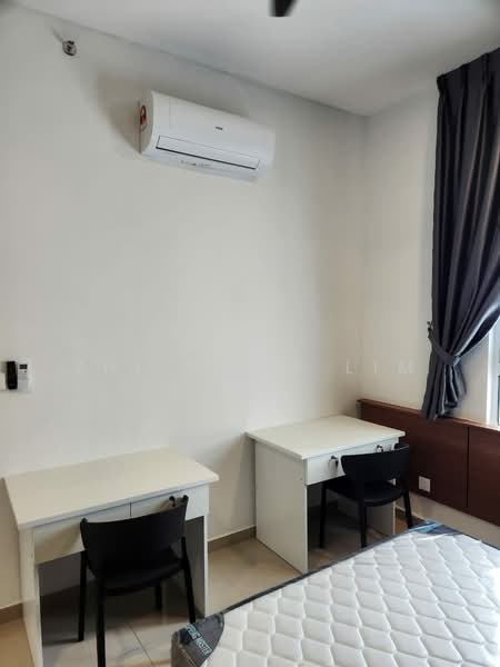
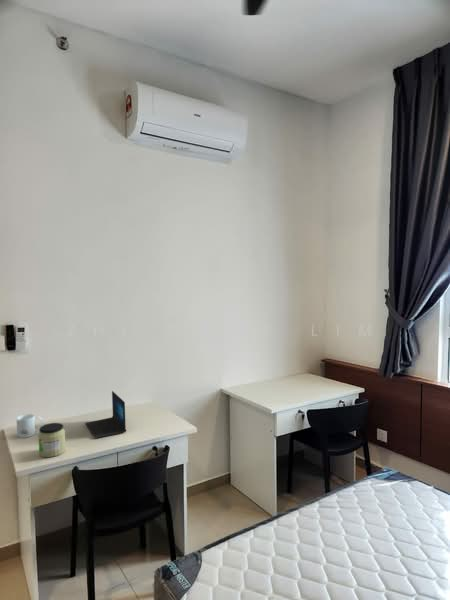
+ jar (51, 439)
+ mug (30, 425)
+ laptop (106, 418)
